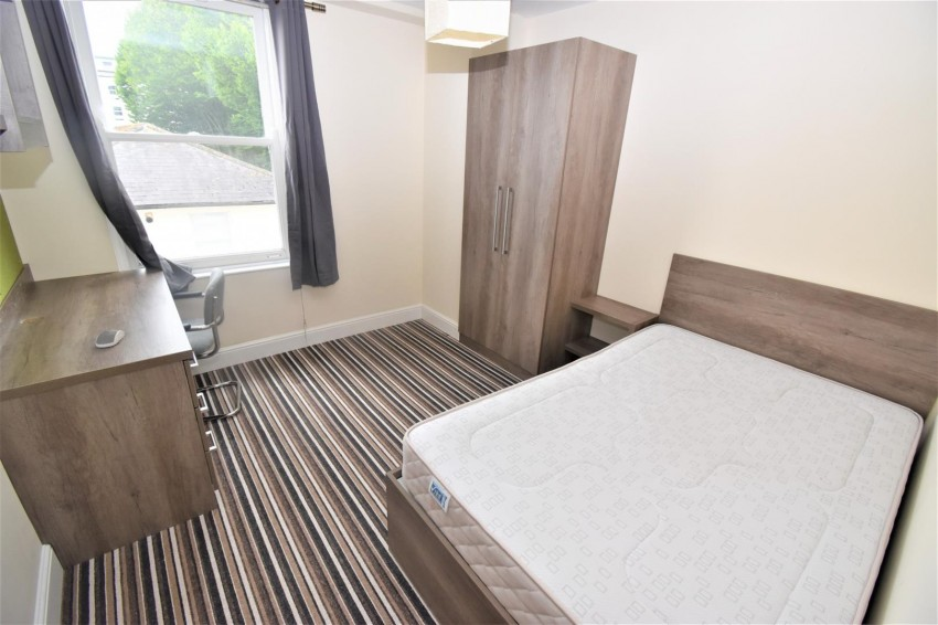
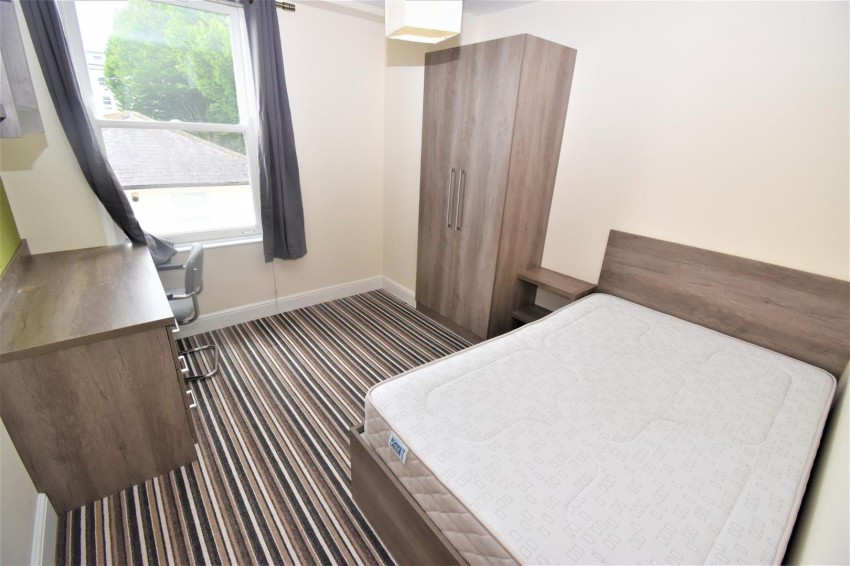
- computer mouse (108, 336)
